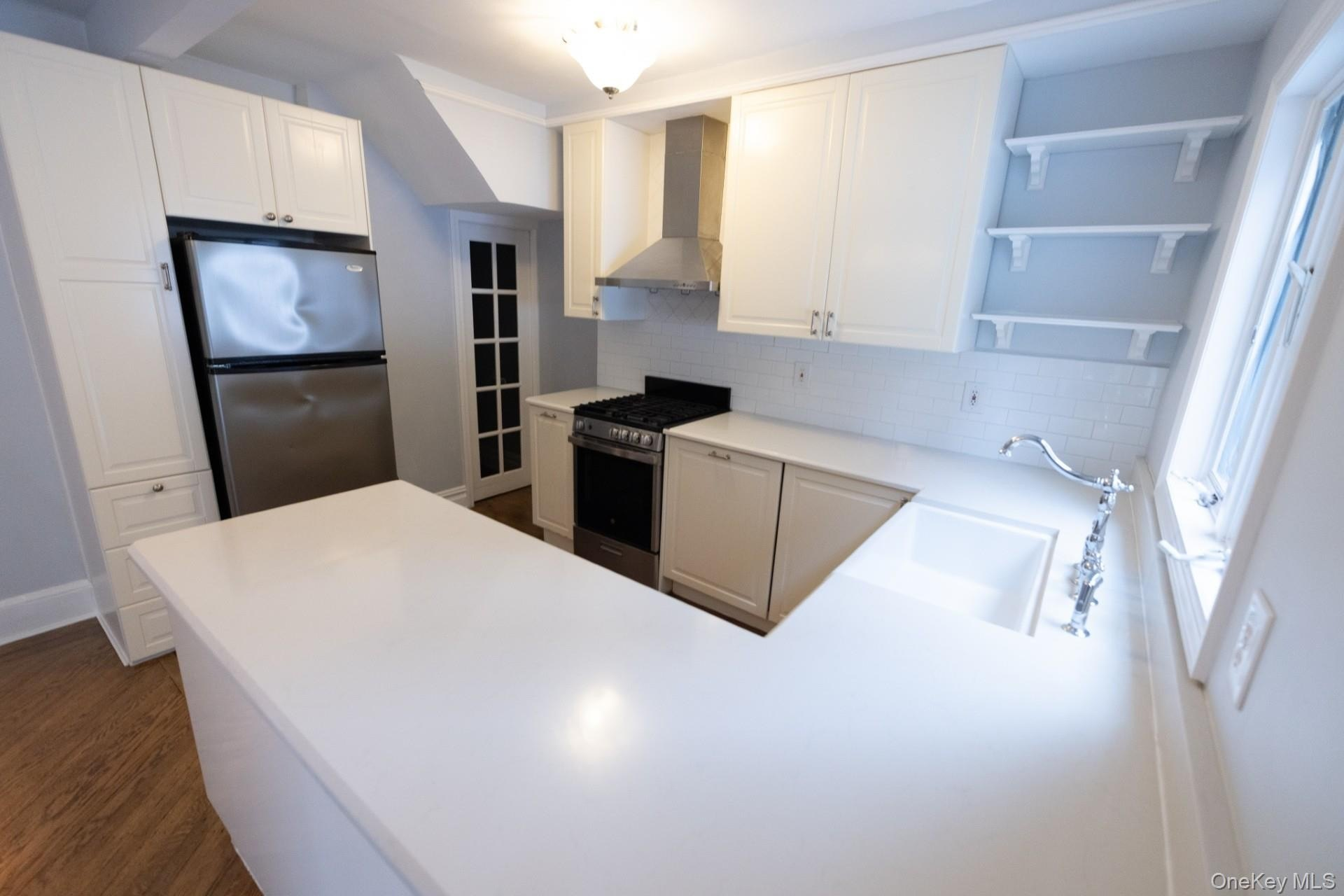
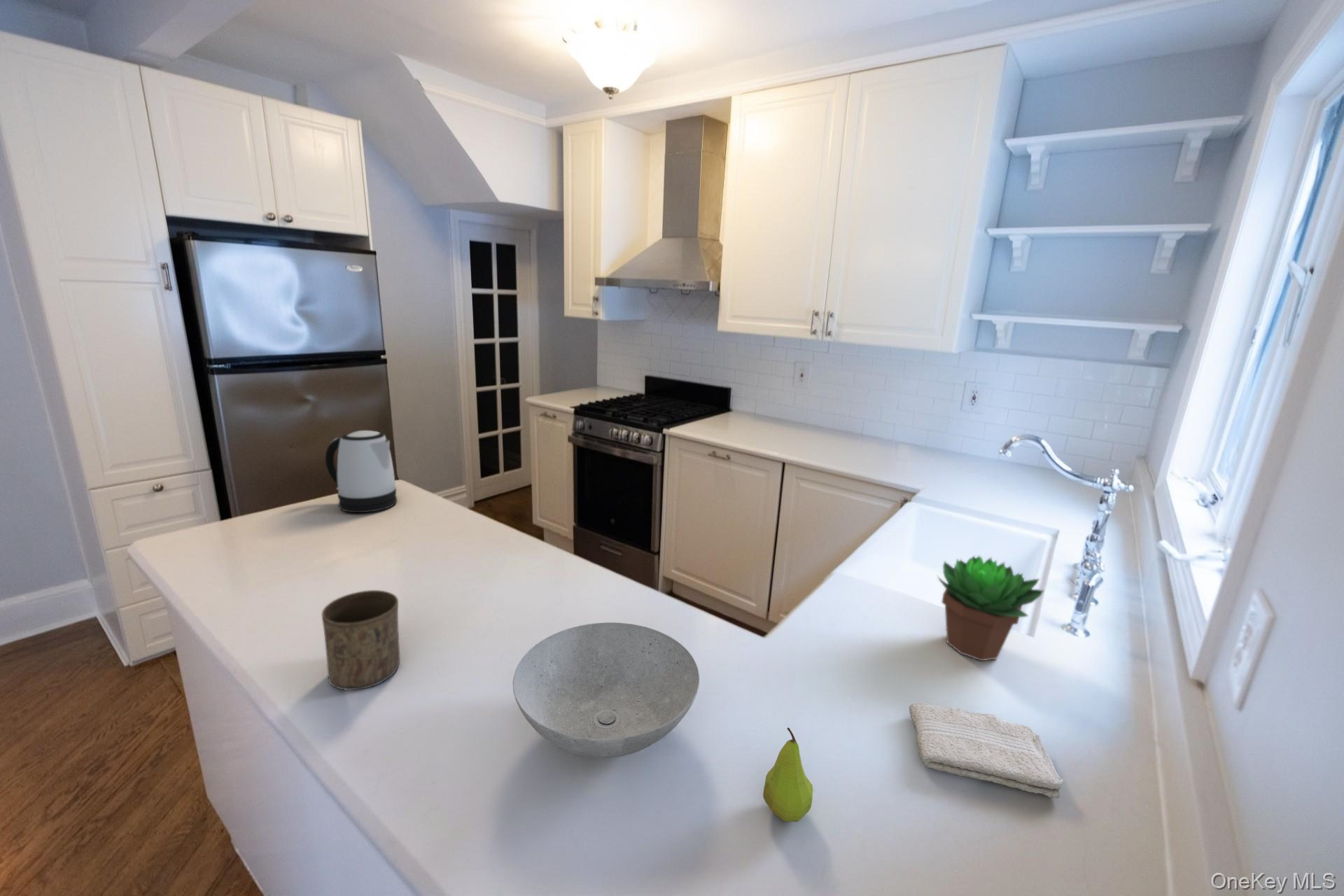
+ kettle (359, 468)
+ succulent plant (984, 605)
+ washcloth (981, 746)
+ bowl (607, 701)
+ cup (363, 638)
+ fruit (790, 771)
